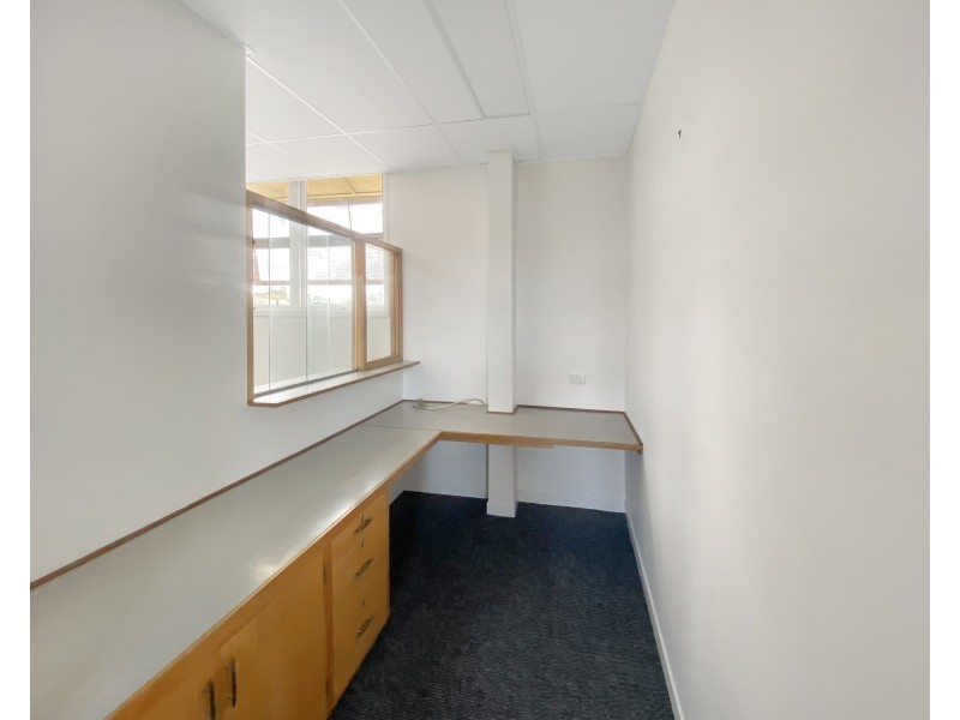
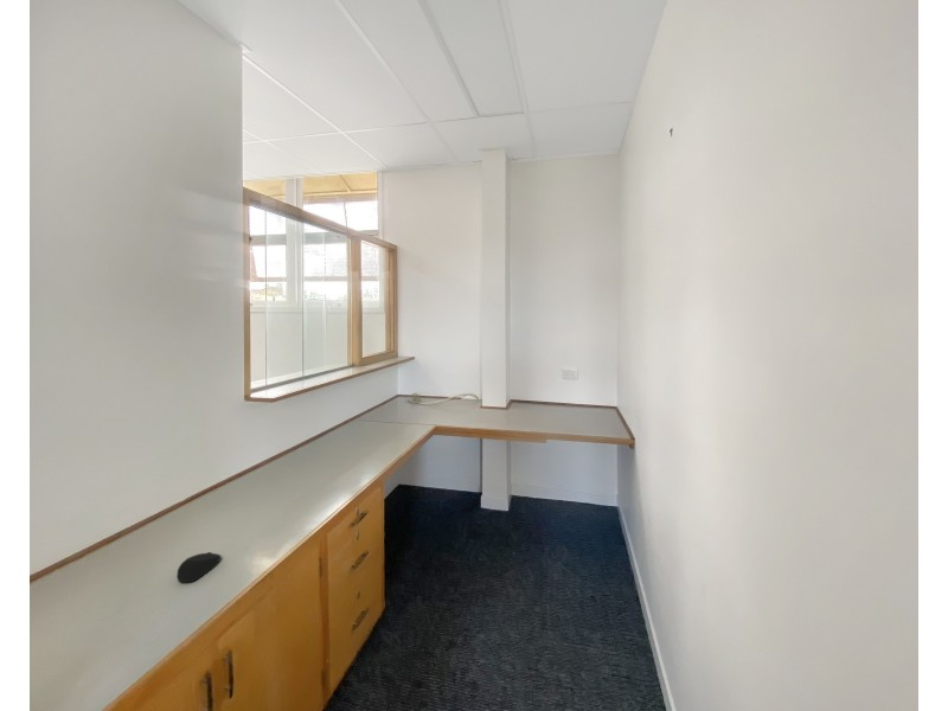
+ computer mouse (199, 563)
